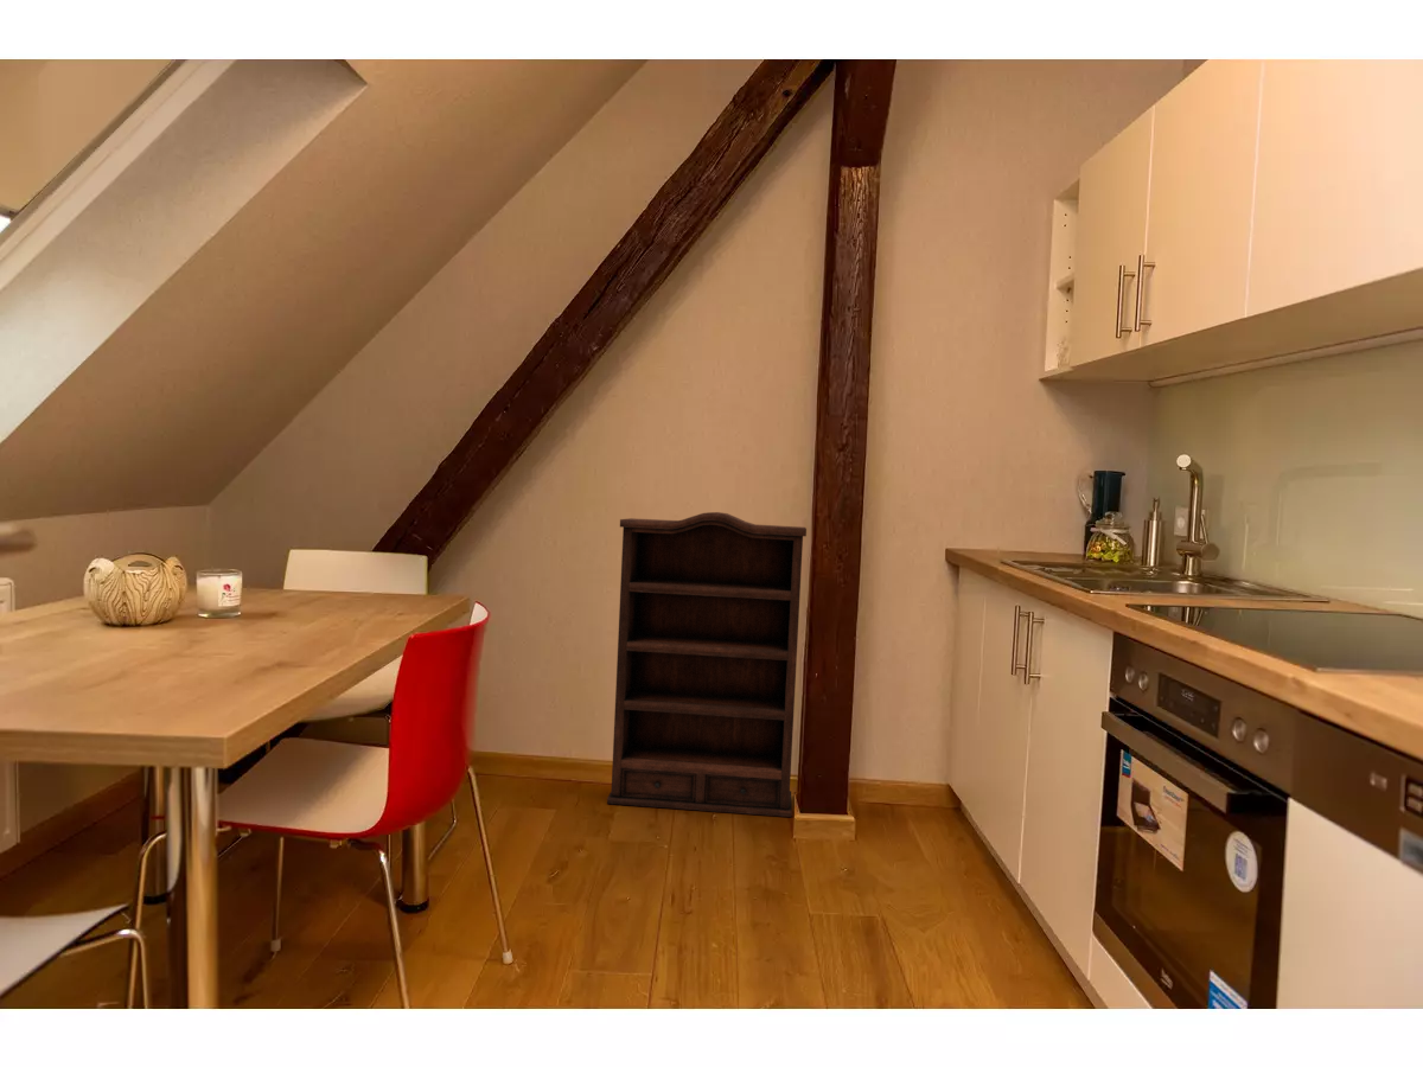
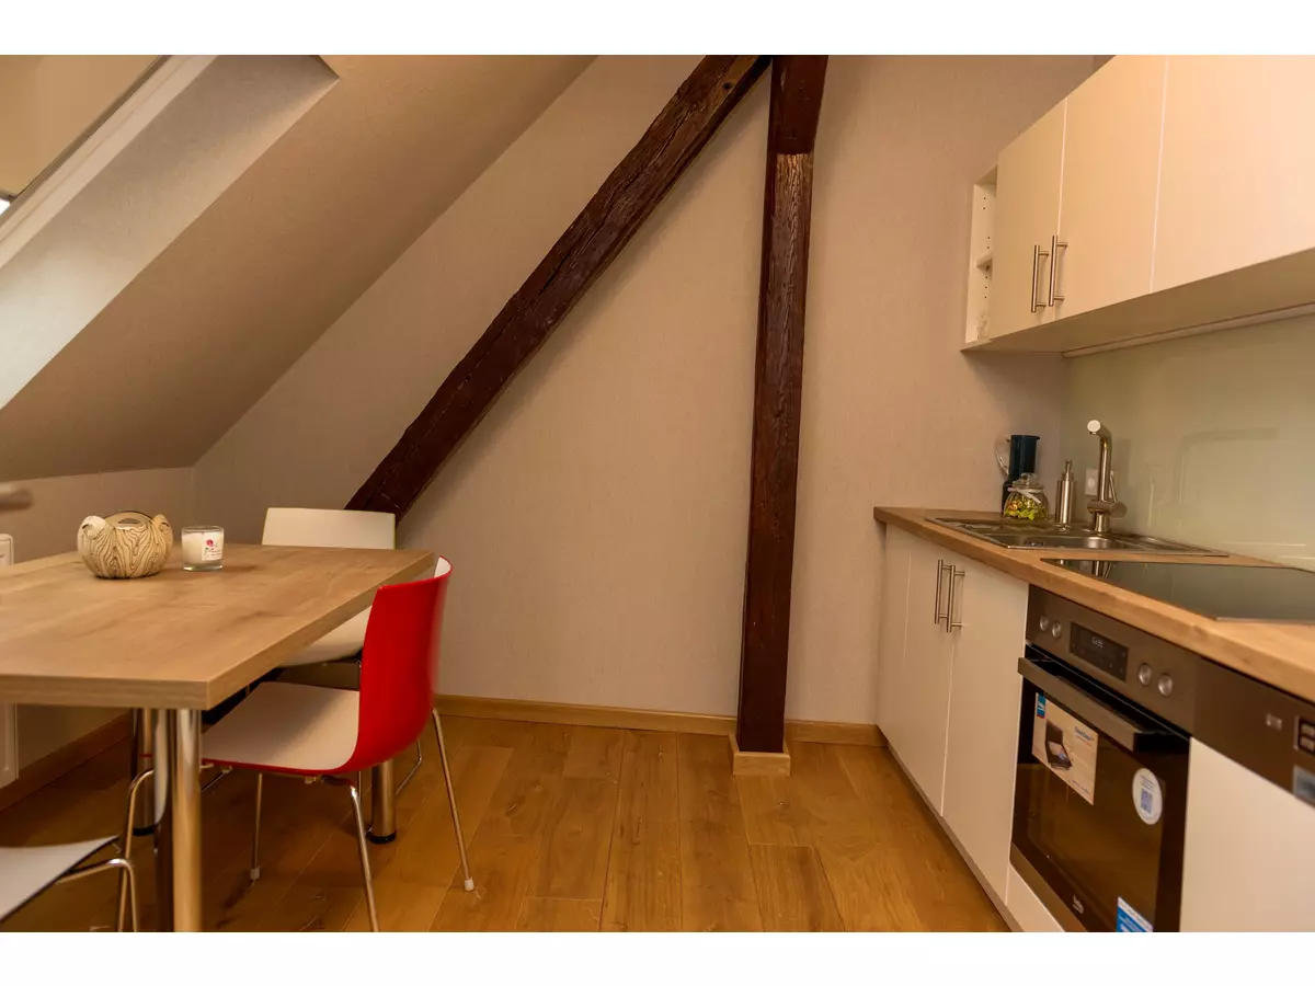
- bookshelf (708, 657)
